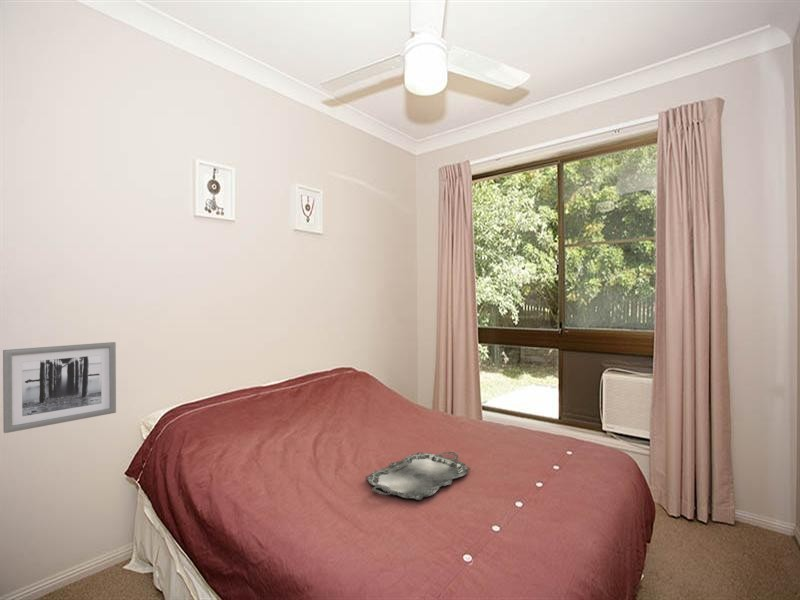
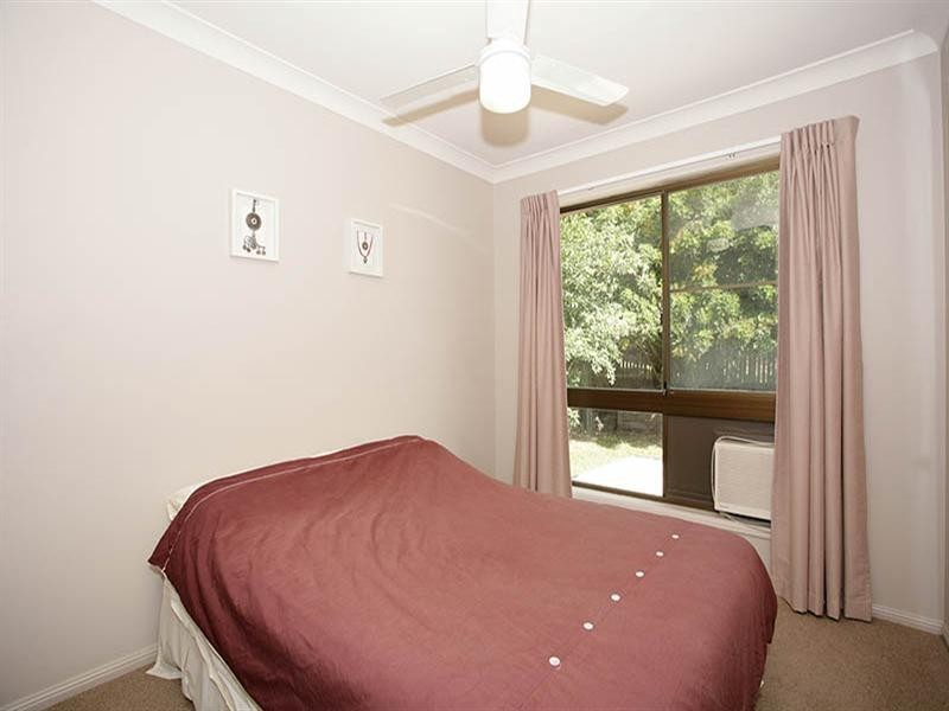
- wall art (63, 383)
- serving tray (419, 473)
